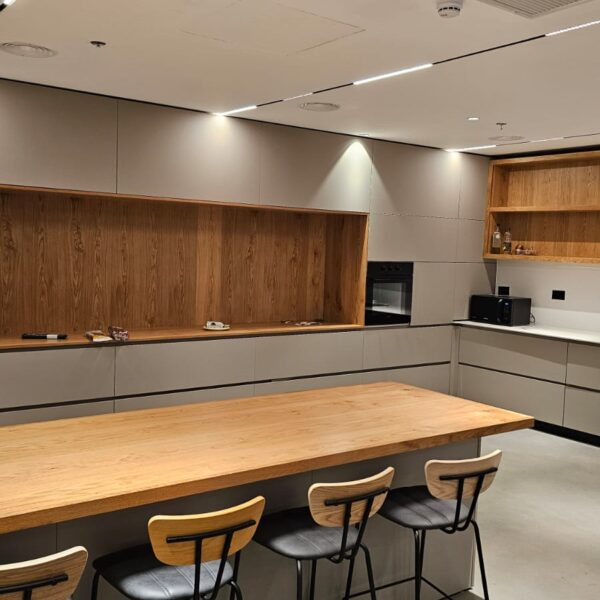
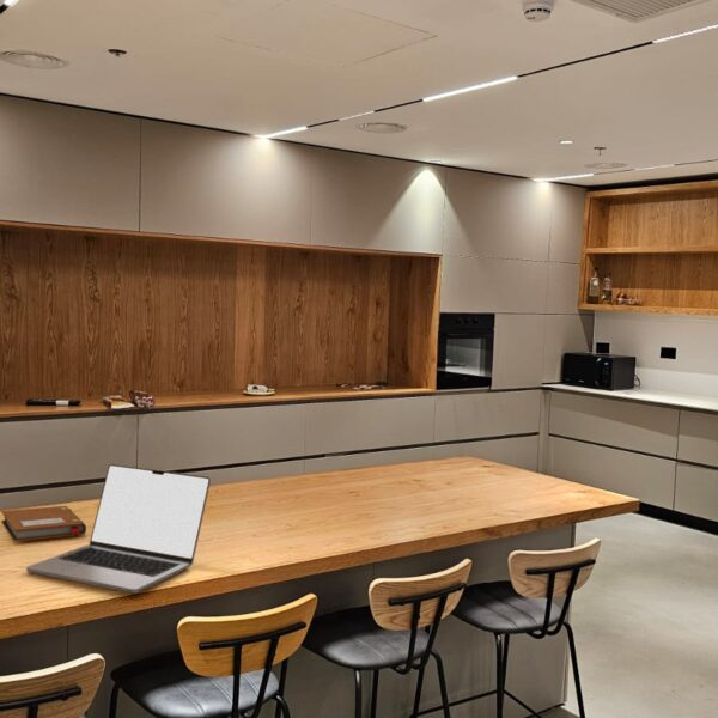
+ laptop (121, 523)
+ notebook (43, 523)
